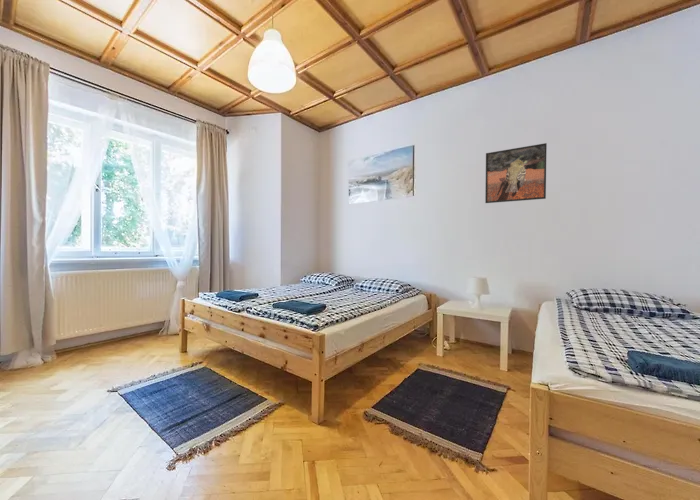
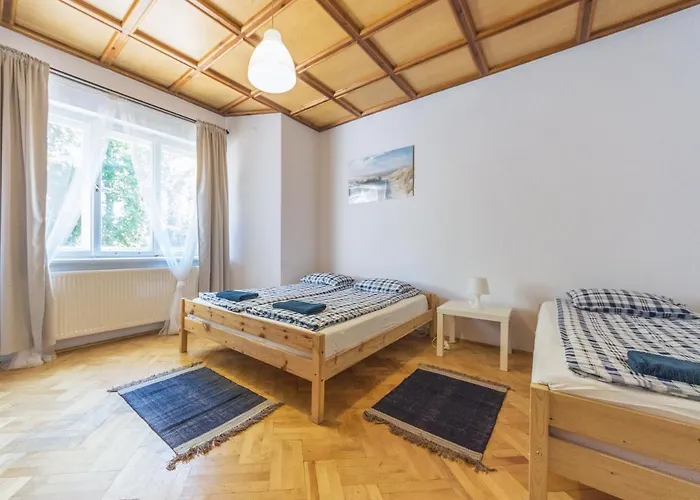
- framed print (514, 174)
